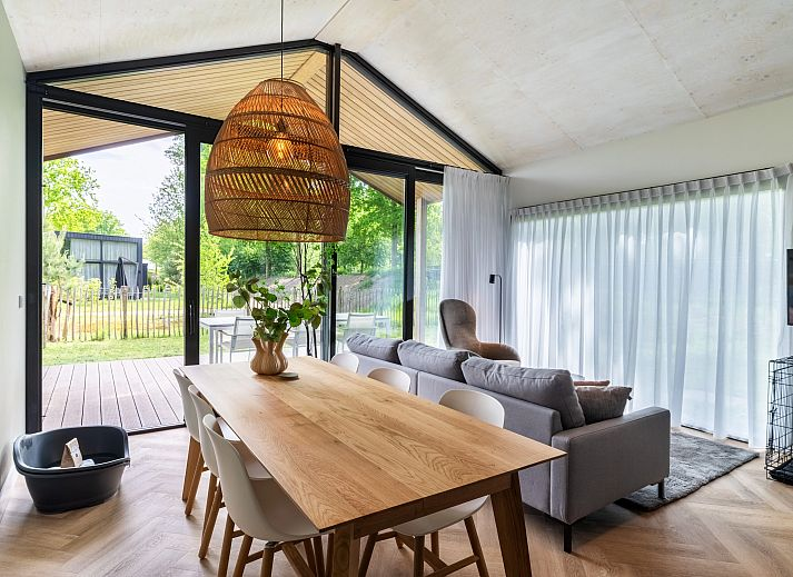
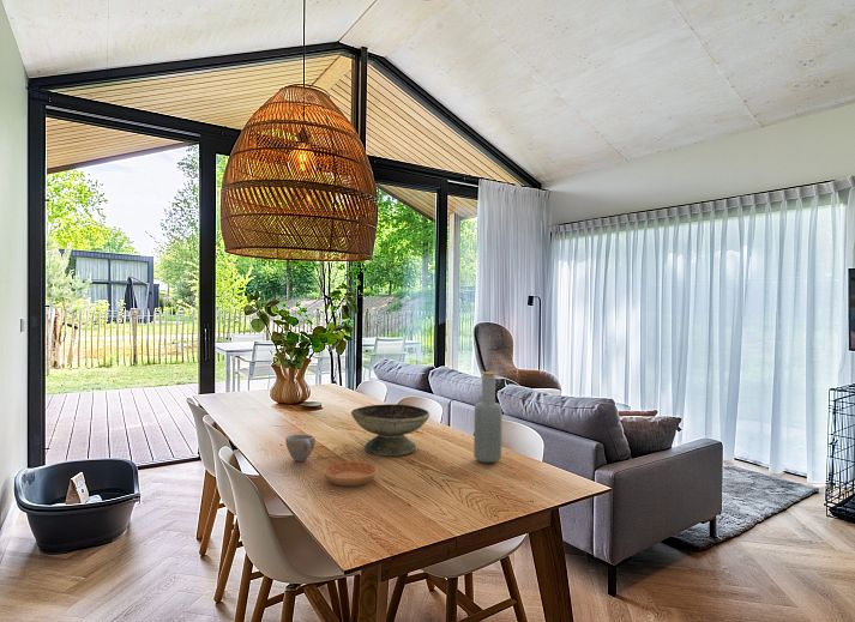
+ decorative bowl (390, 428)
+ bottle (488, 416)
+ saucer (350, 473)
+ cup (302, 448)
